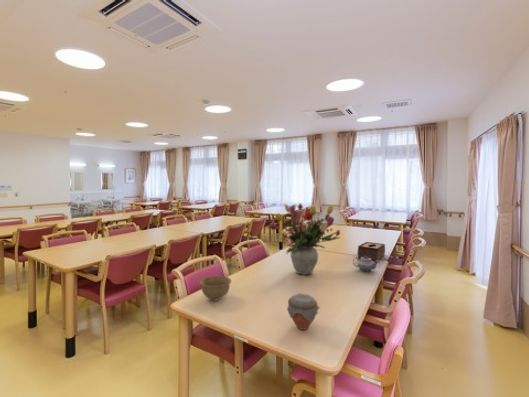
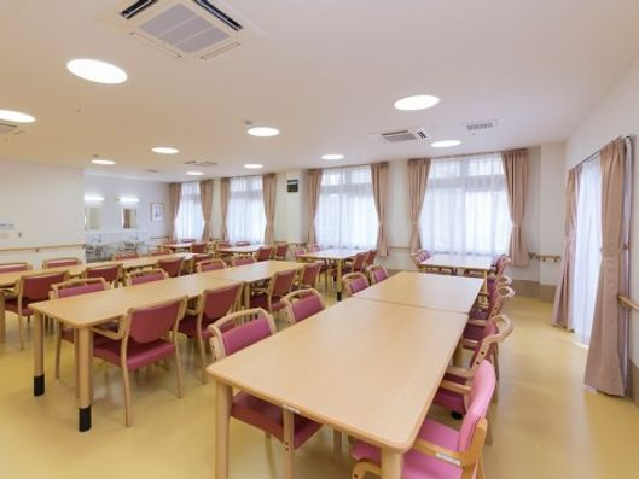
- tissue box (371, 250)
- jar (302, 312)
- teapot (365, 262)
- flower arrangement (307, 238)
- bowl (215, 289)
